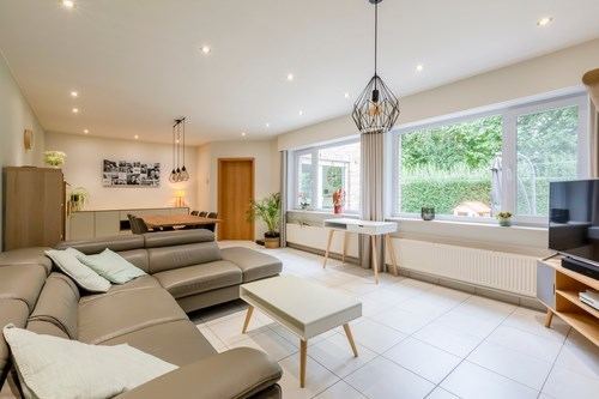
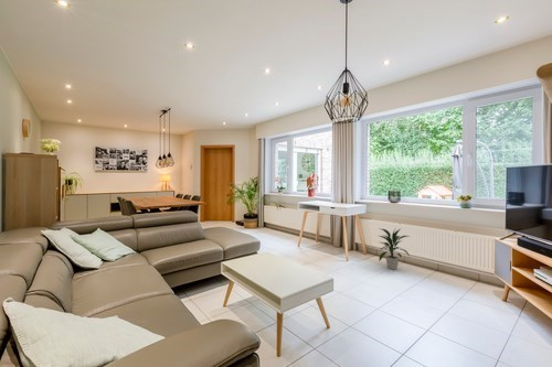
+ indoor plant (391, 247)
